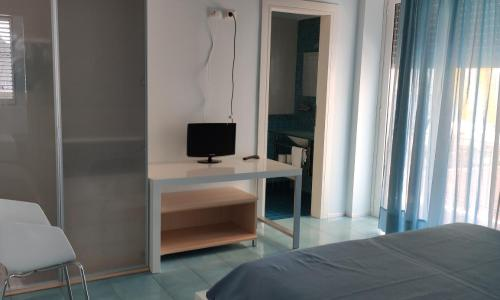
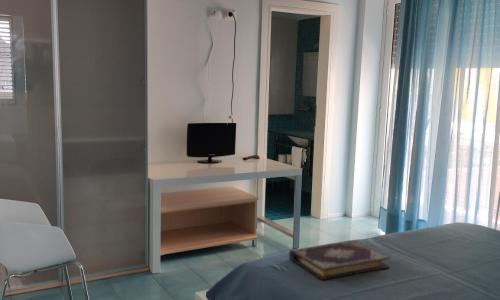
+ book (338, 258)
